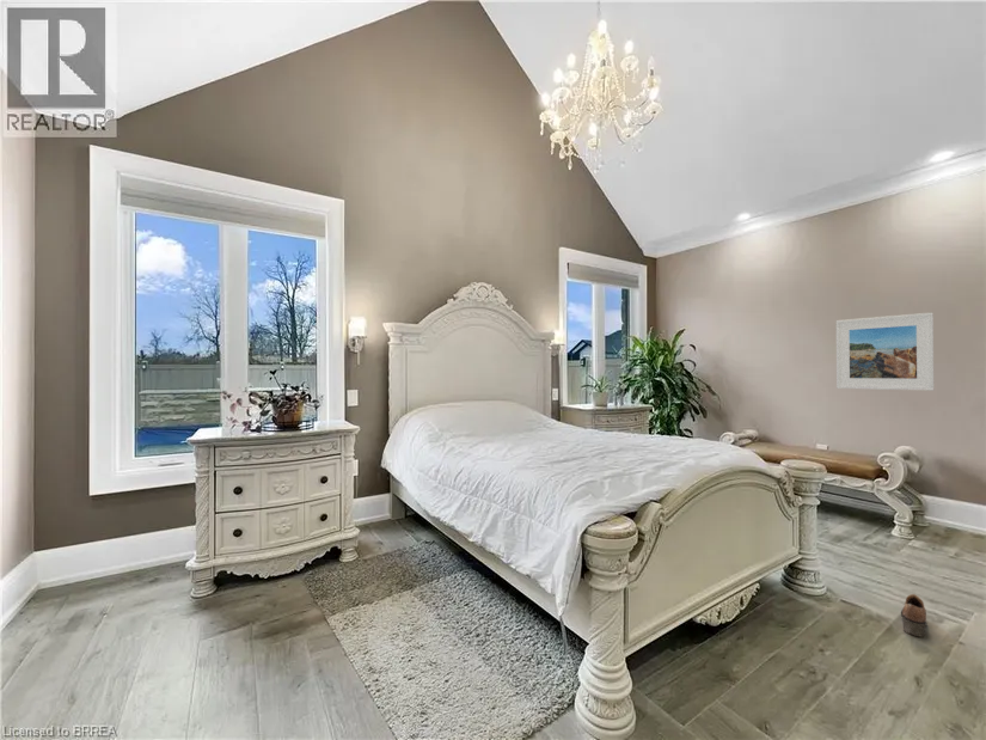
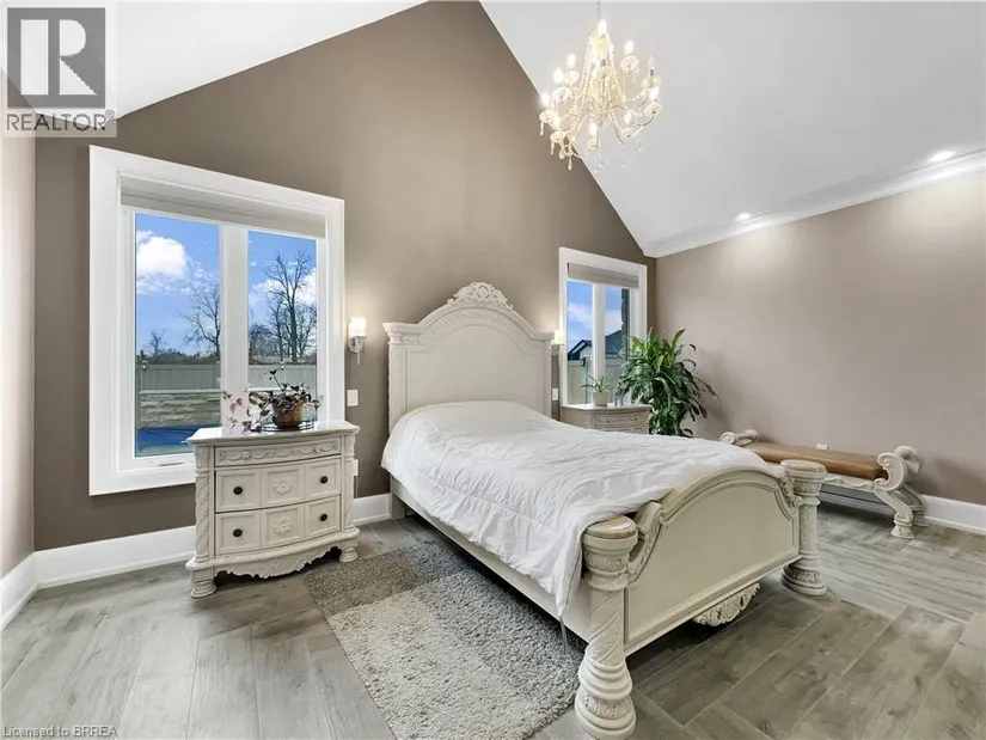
- shoe (913, 610)
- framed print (881, 353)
